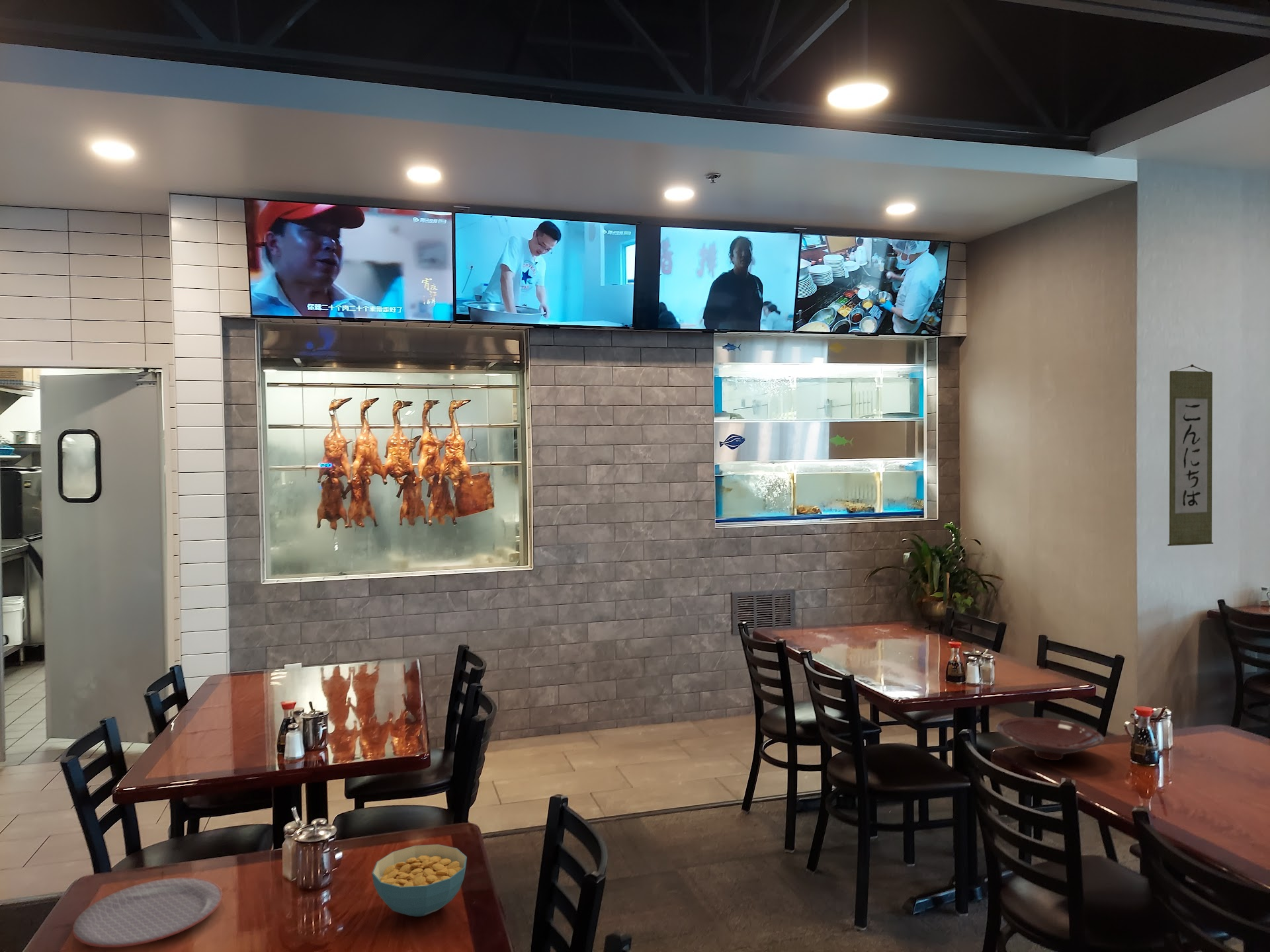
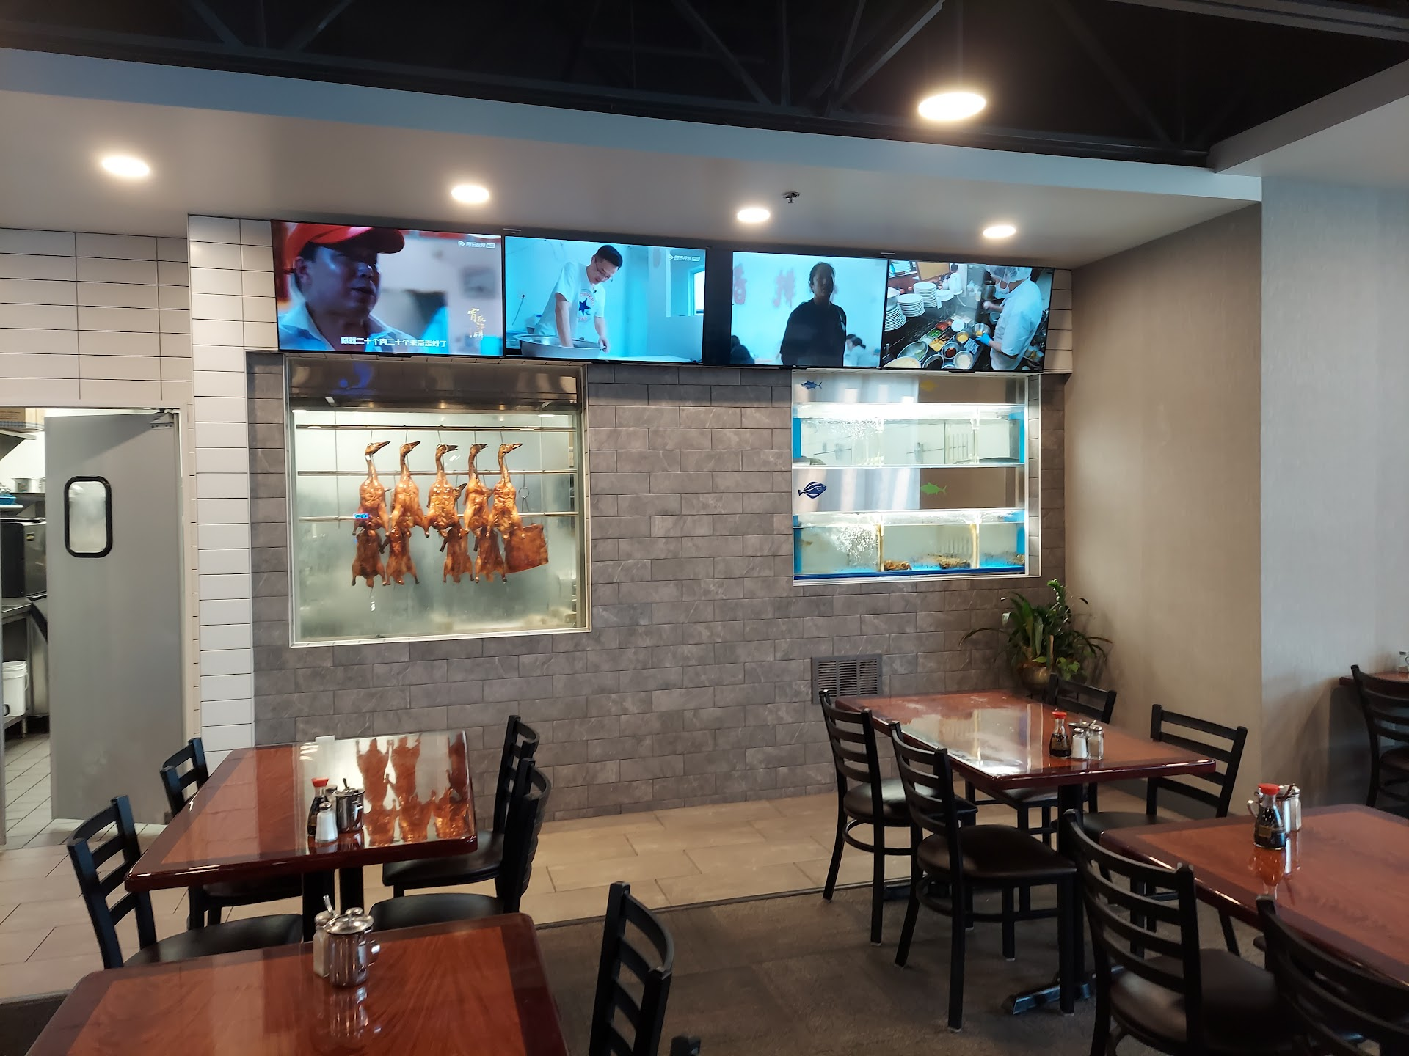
- cereal bowl (421, 887)
- wall scroll (1191, 454)
- bowl (1048, 744)
- plate (150, 914)
